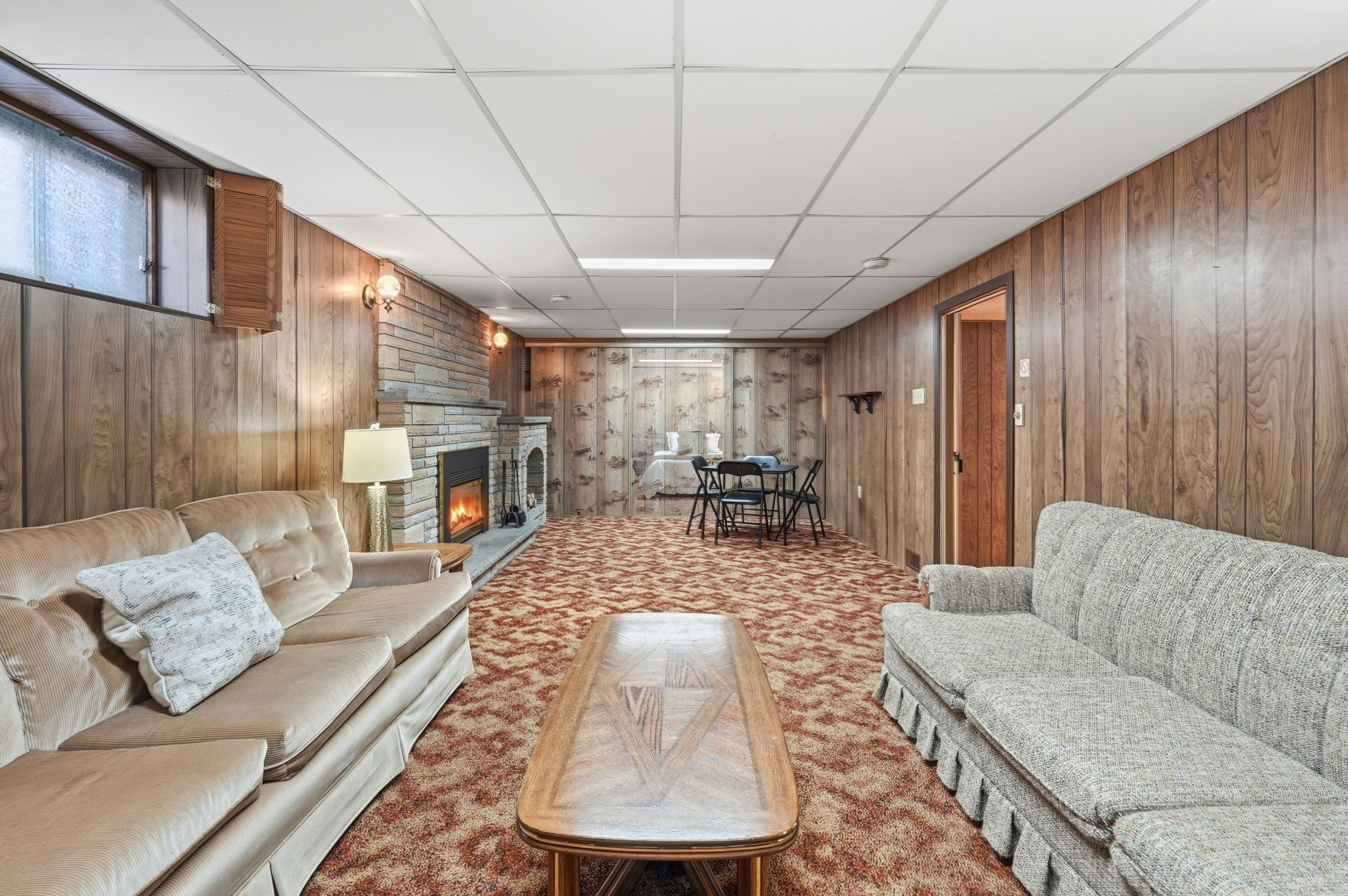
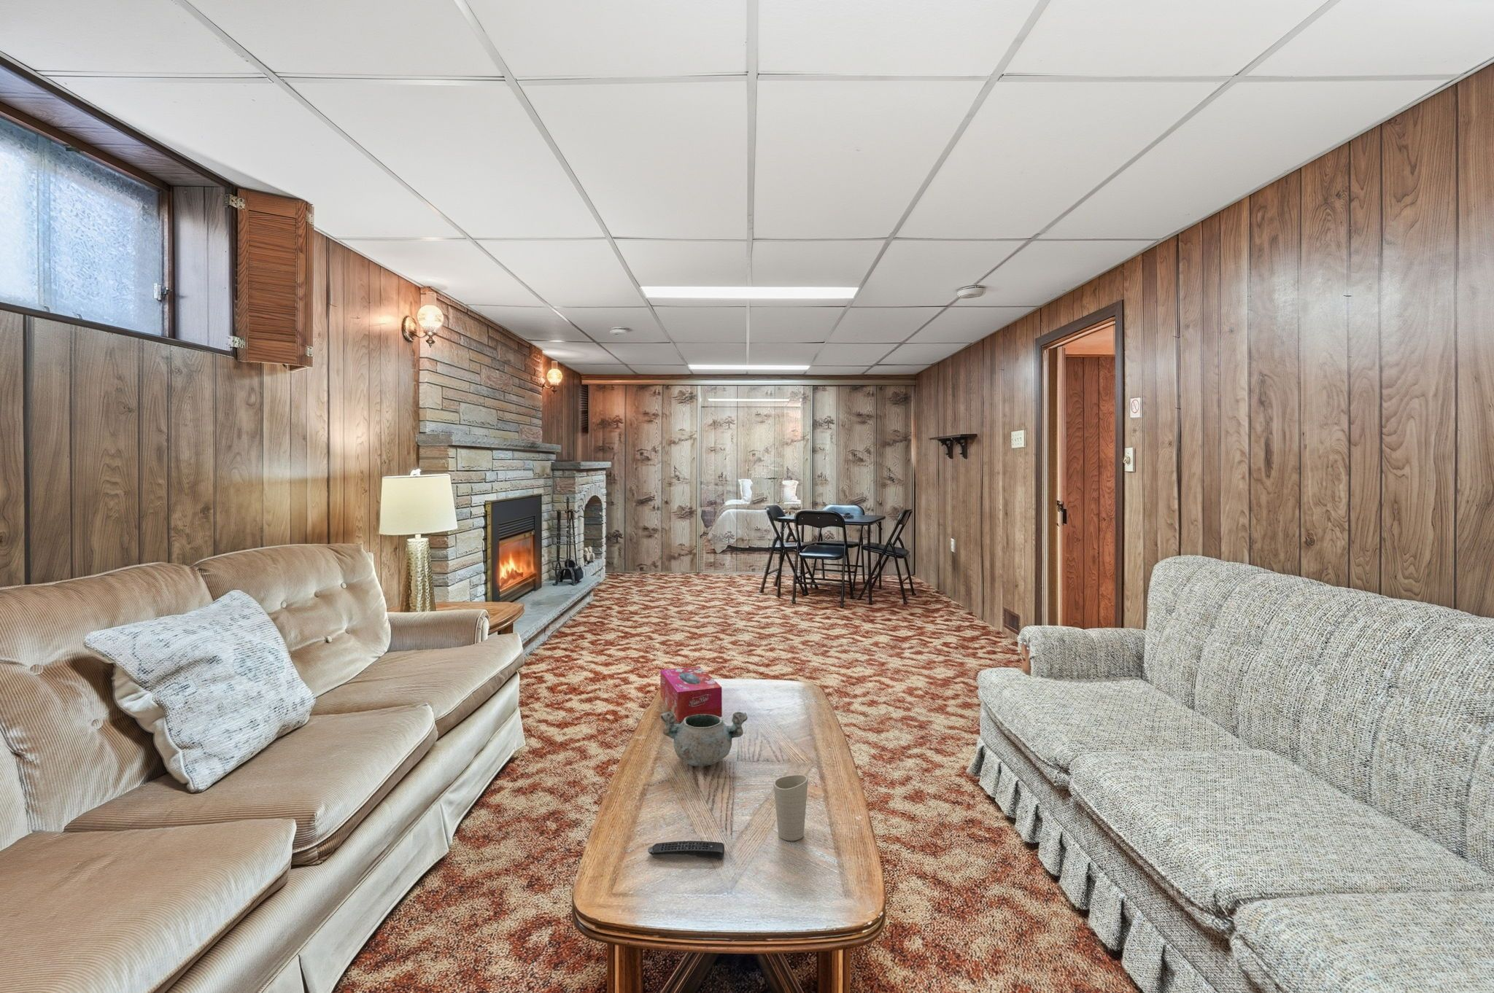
+ remote control (686, 849)
+ decorative bowl (704, 736)
+ cup (790, 806)
+ tissue box (689, 692)
